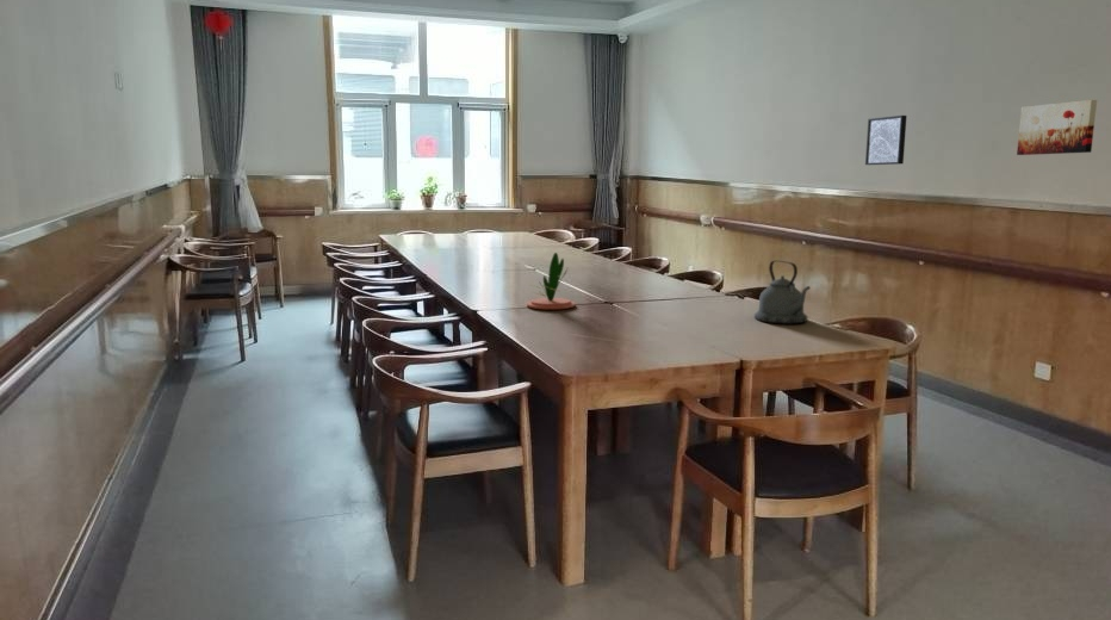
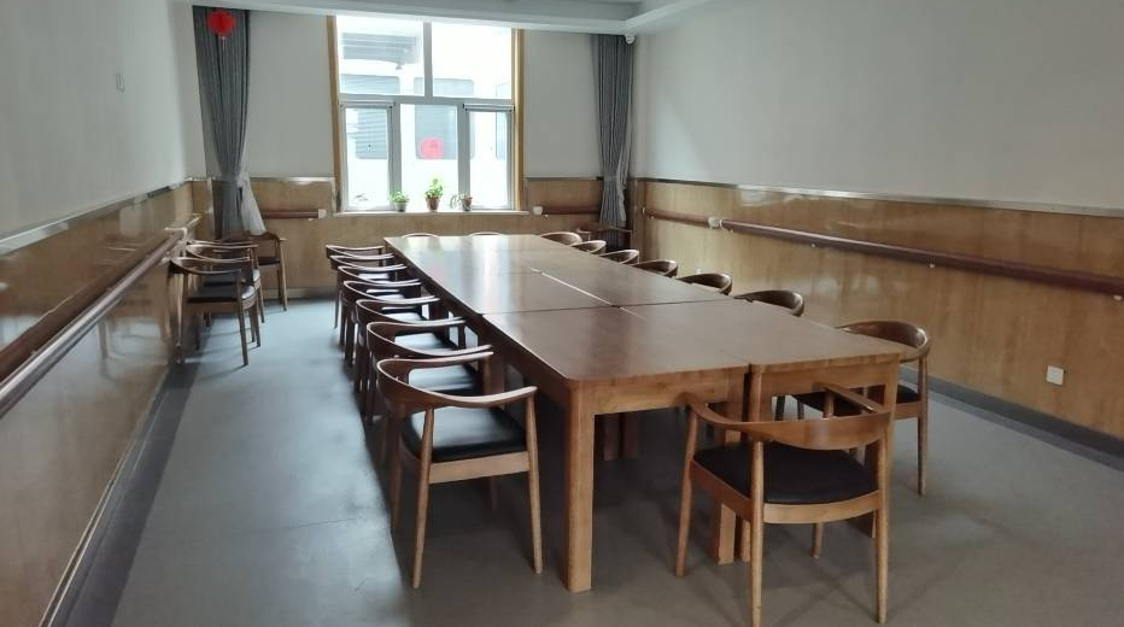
- kettle (784, 291)
- wall art (885, 141)
- wall art (1054, 129)
- plant (551, 278)
